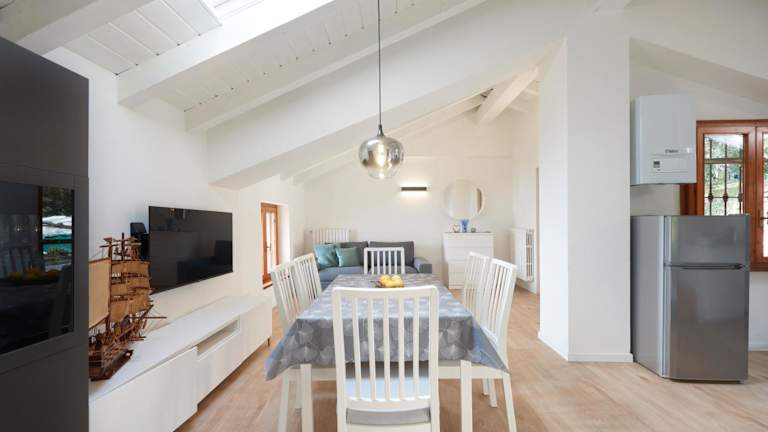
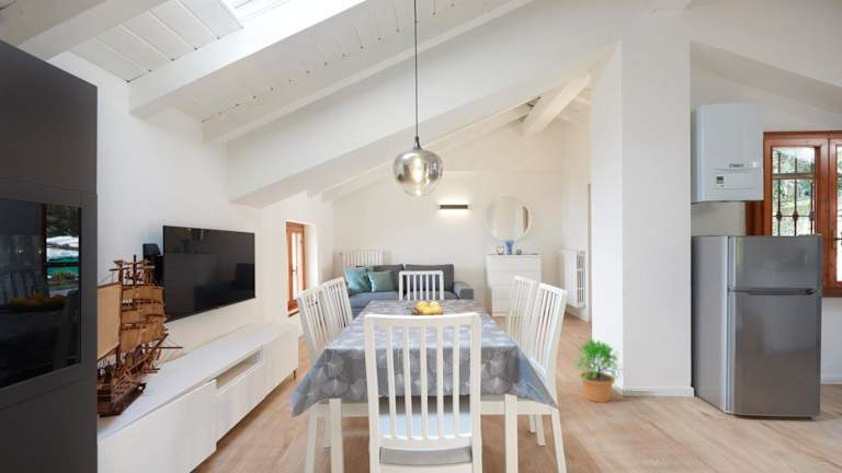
+ potted plant (598, 368)
